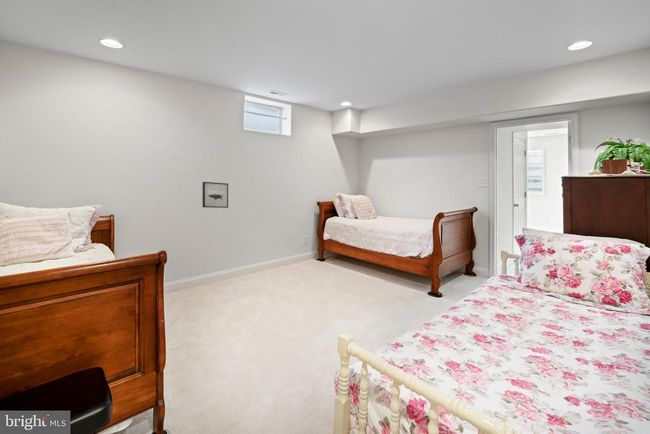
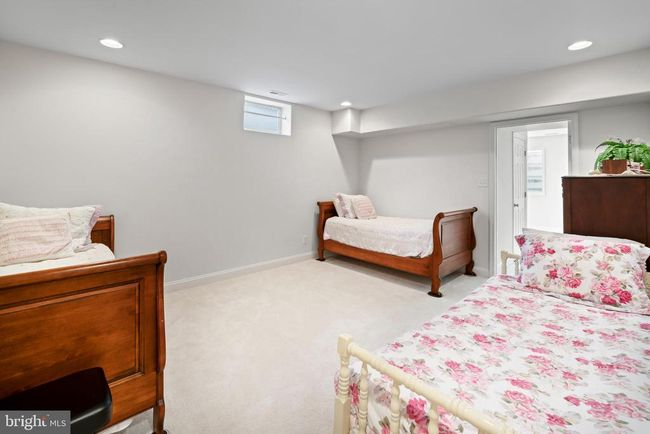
- wall art (215, 195)
